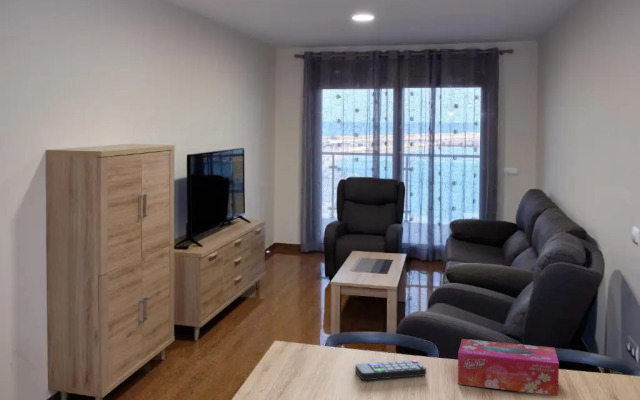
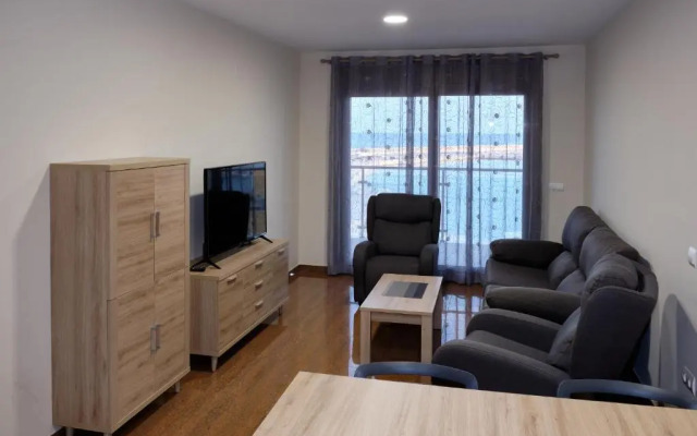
- tissue box (506, 365)
- remote control (390, 369)
